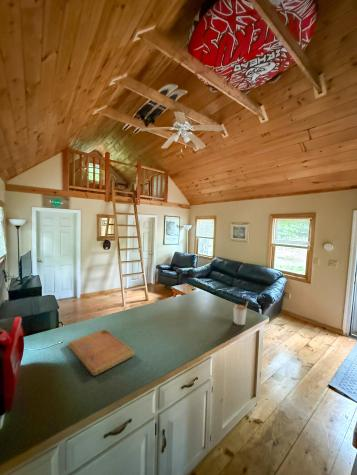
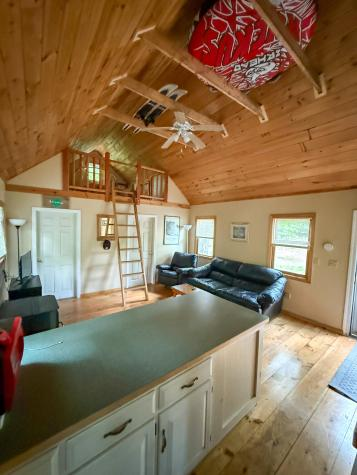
- cutting board (100, 348)
- utensil holder (240, 312)
